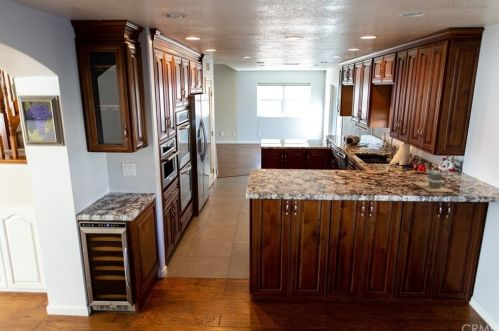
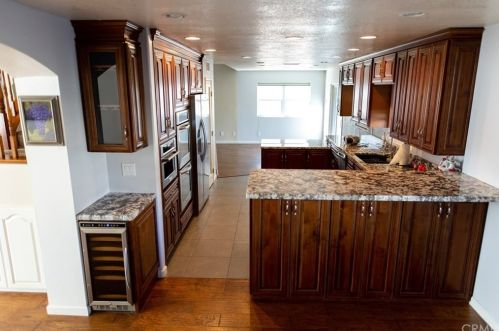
- toaster (434, 178)
